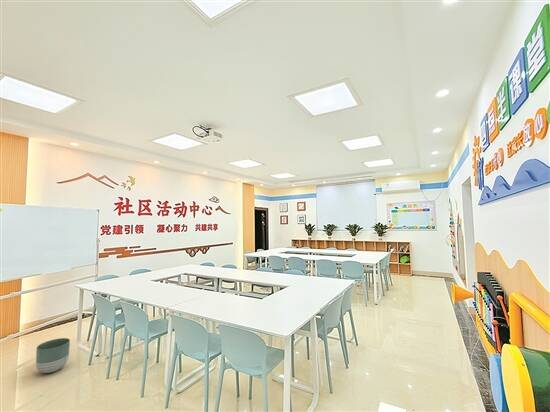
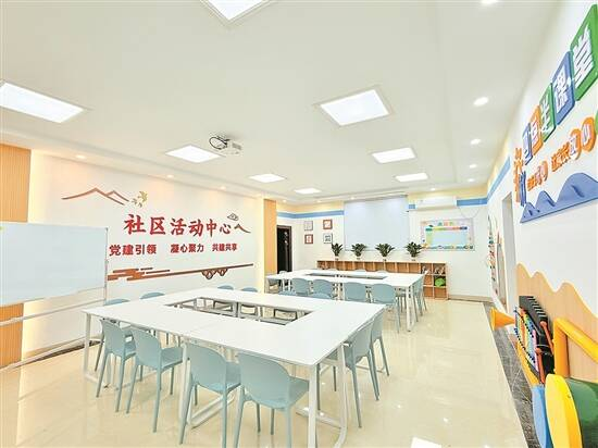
- planter (53, 356)
